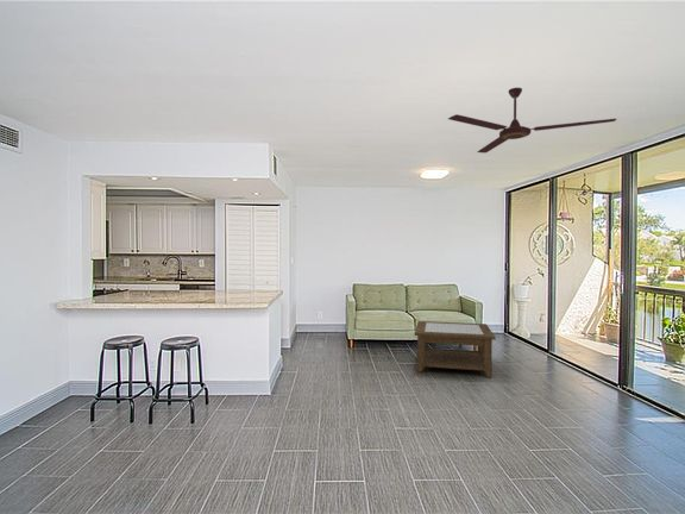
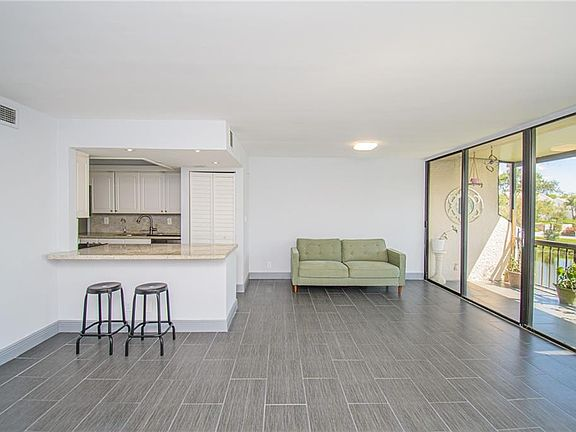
- ceiling fan (538, 126)
- coffee table (452, 343)
